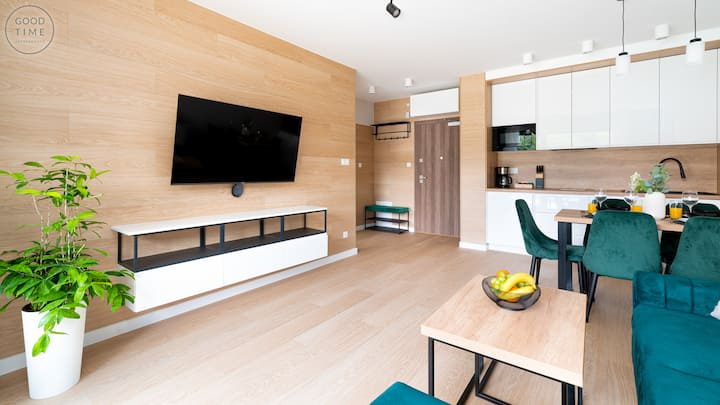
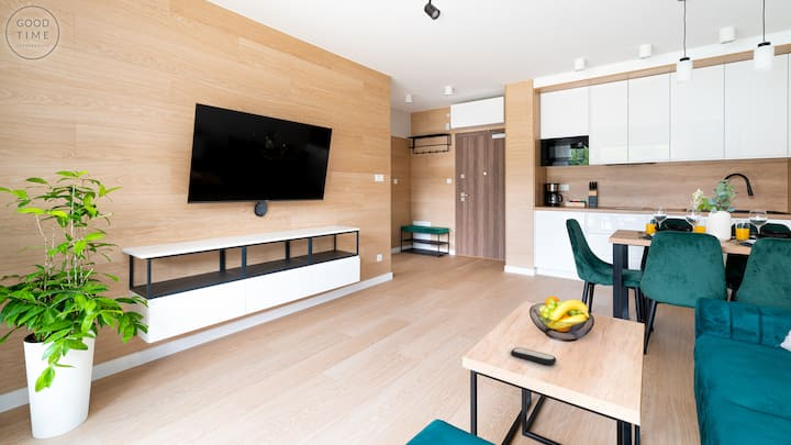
+ remote control (533, 355)
